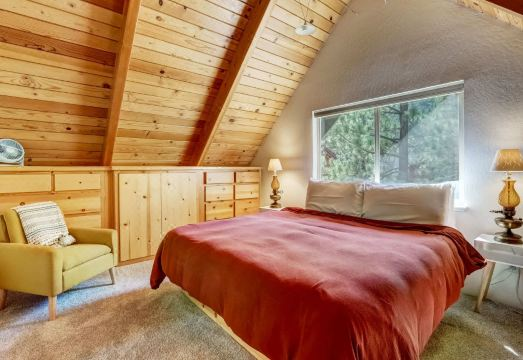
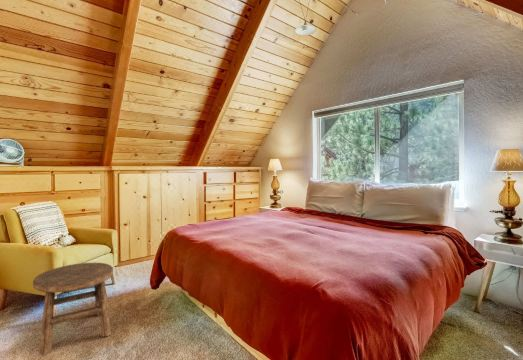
+ stool (75, 300)
